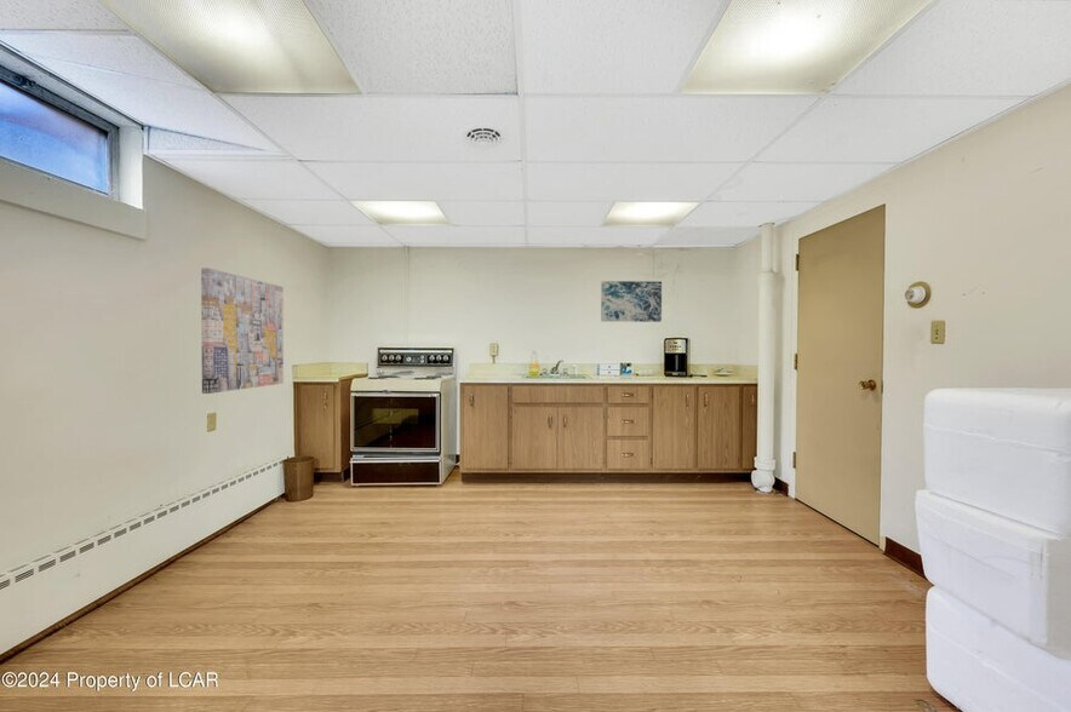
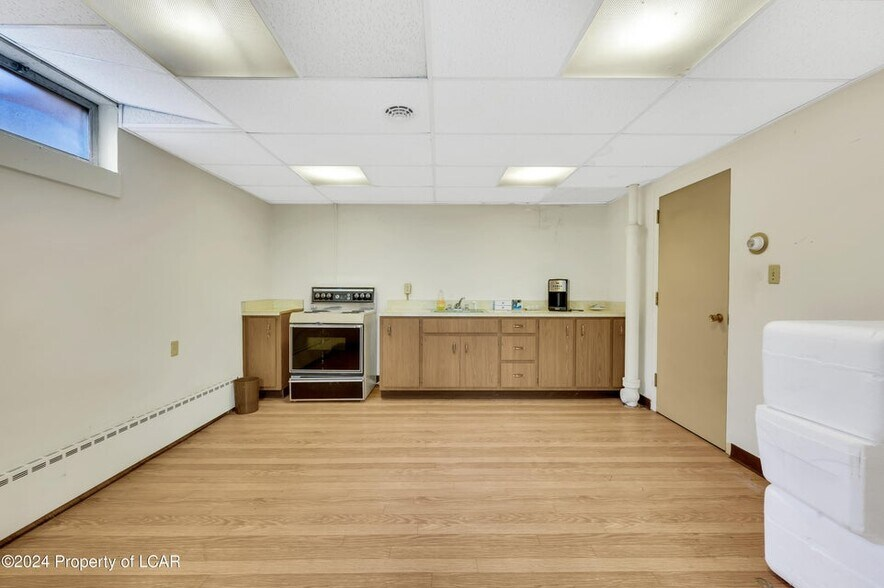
- wall art (631, 302)
- wall art (247, 333)
